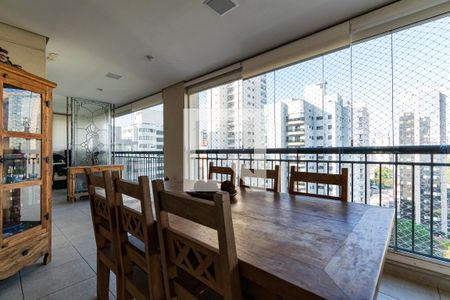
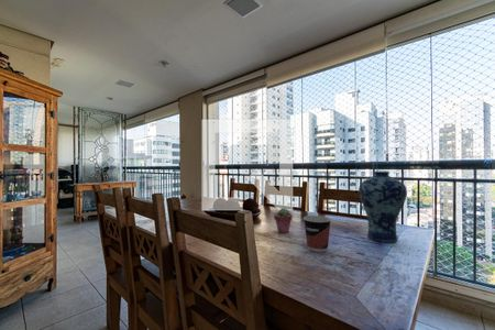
+ potted succulent (283, 219)
+ cup (317, 233)
+ vase (382, 204)
